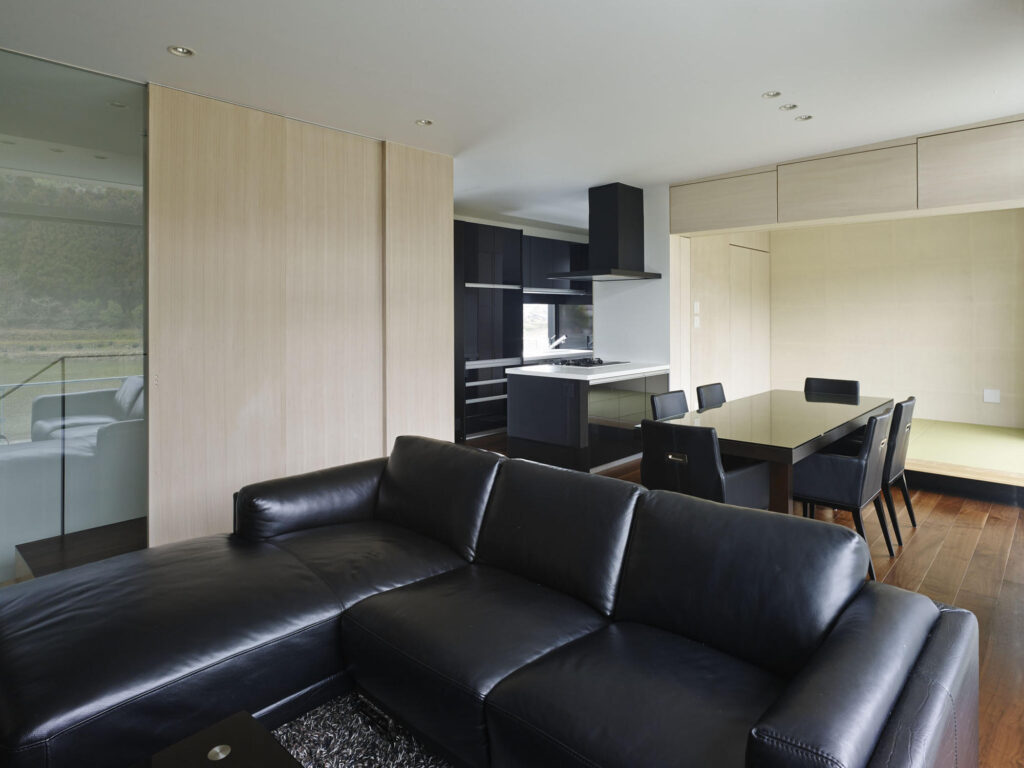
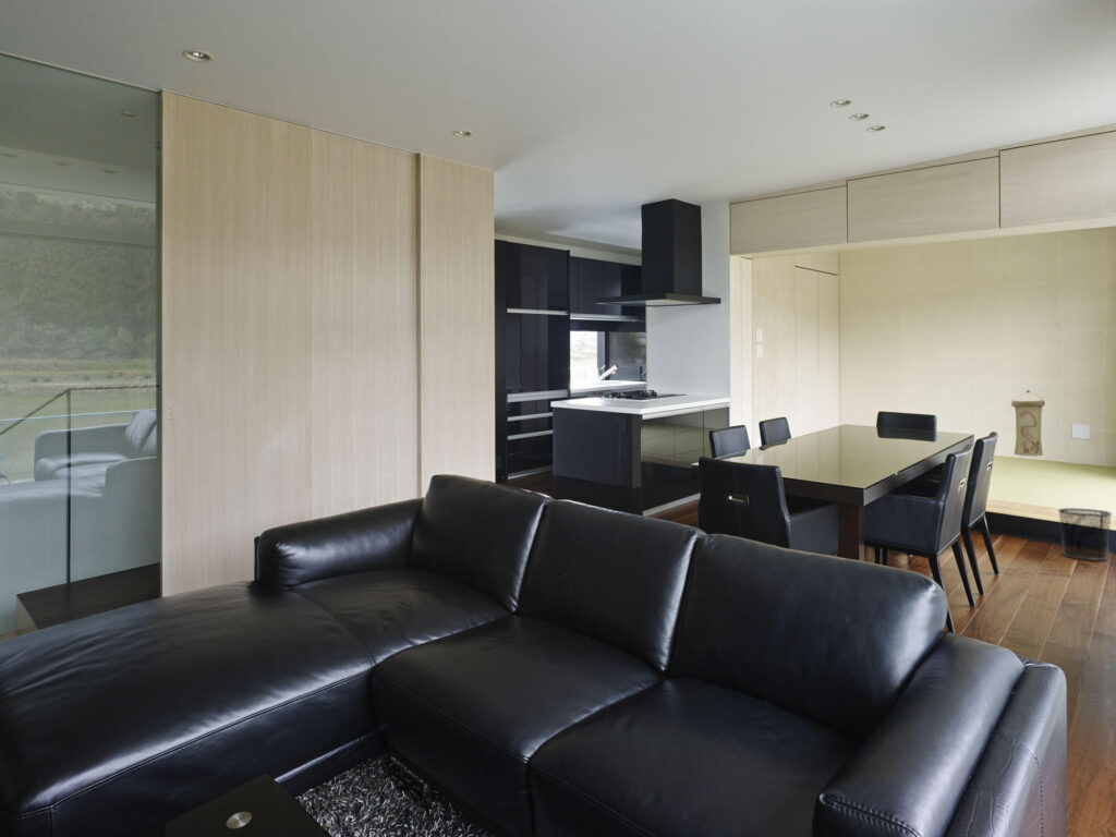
+ waste bin (1084, 533)
+ wall scroll (1028, 423)
